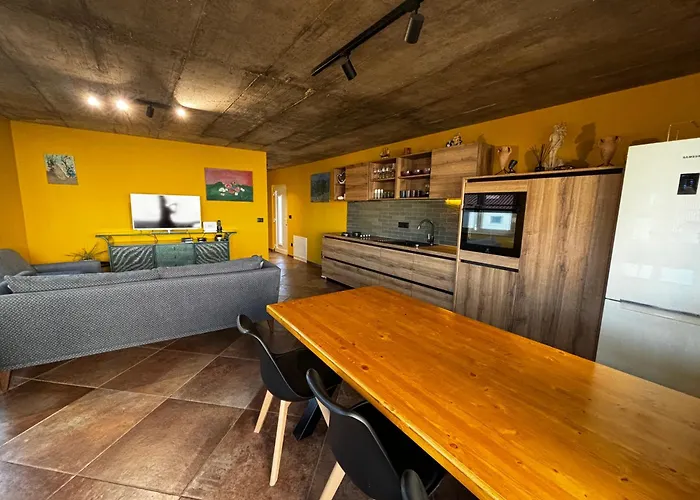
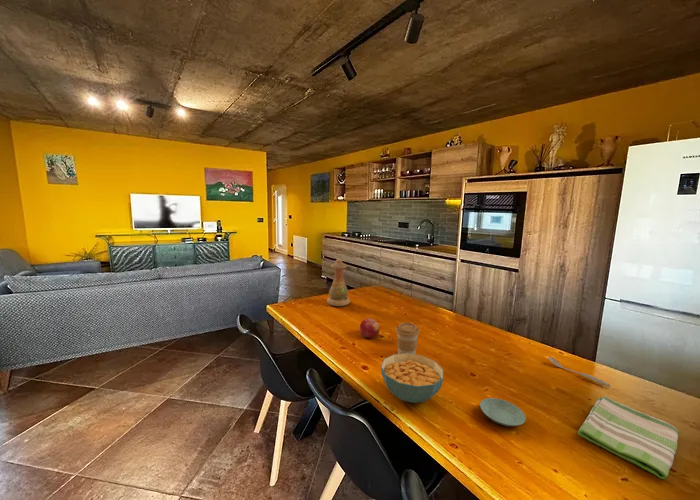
+ spoon (576, 372)
+ dish towel (628, 430)
+ vase (338, 280)
+ coffee cup (407, 340)
+ cereal bowl (411, 382)
+ saucer (501, 413)
+ fruit (369, 327)
